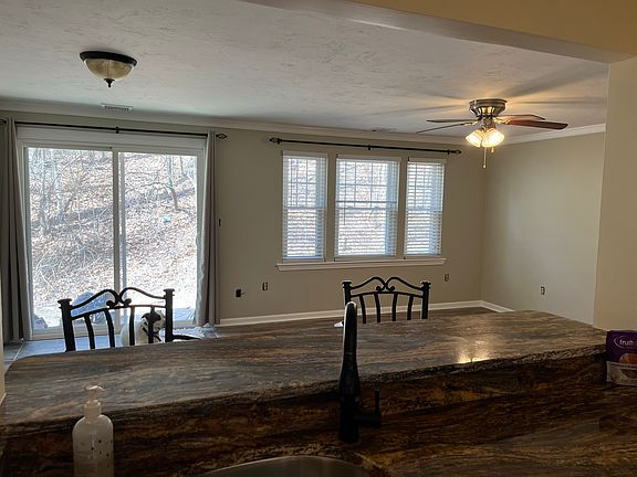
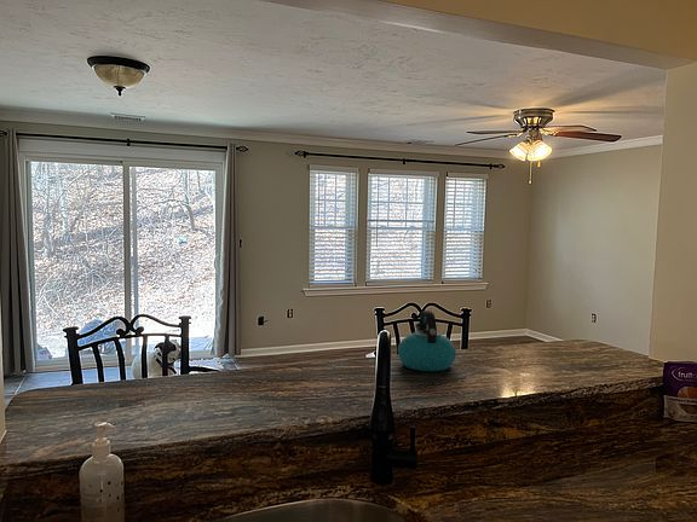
+ kettle (426, 337)
